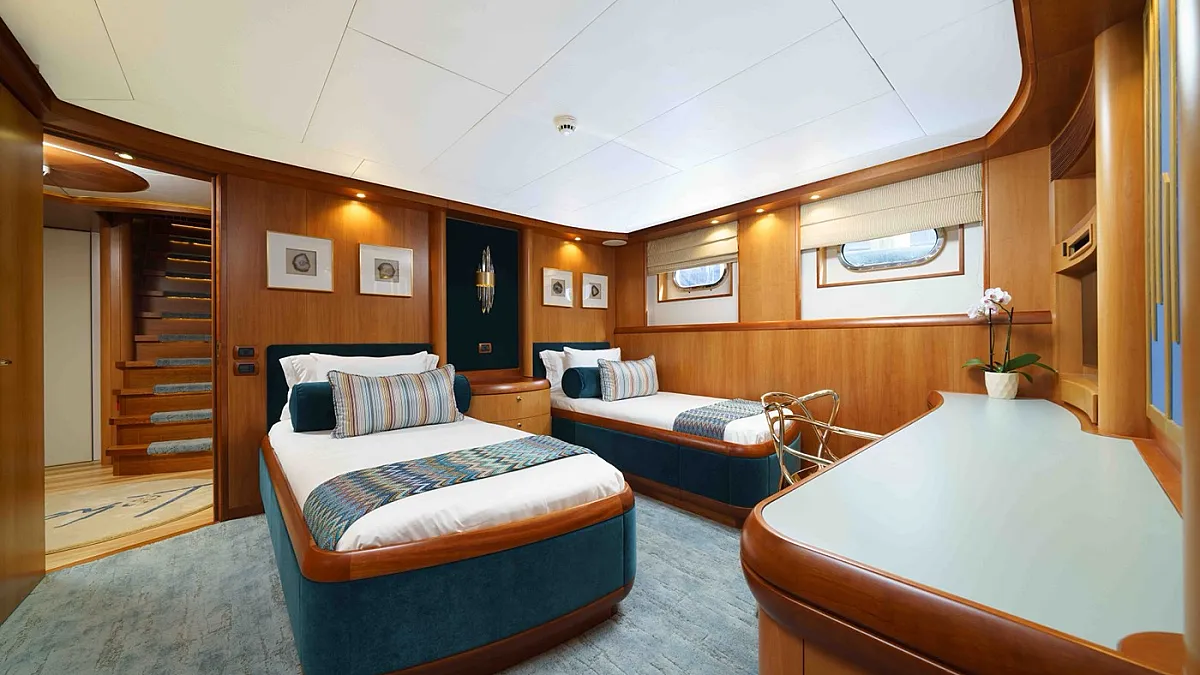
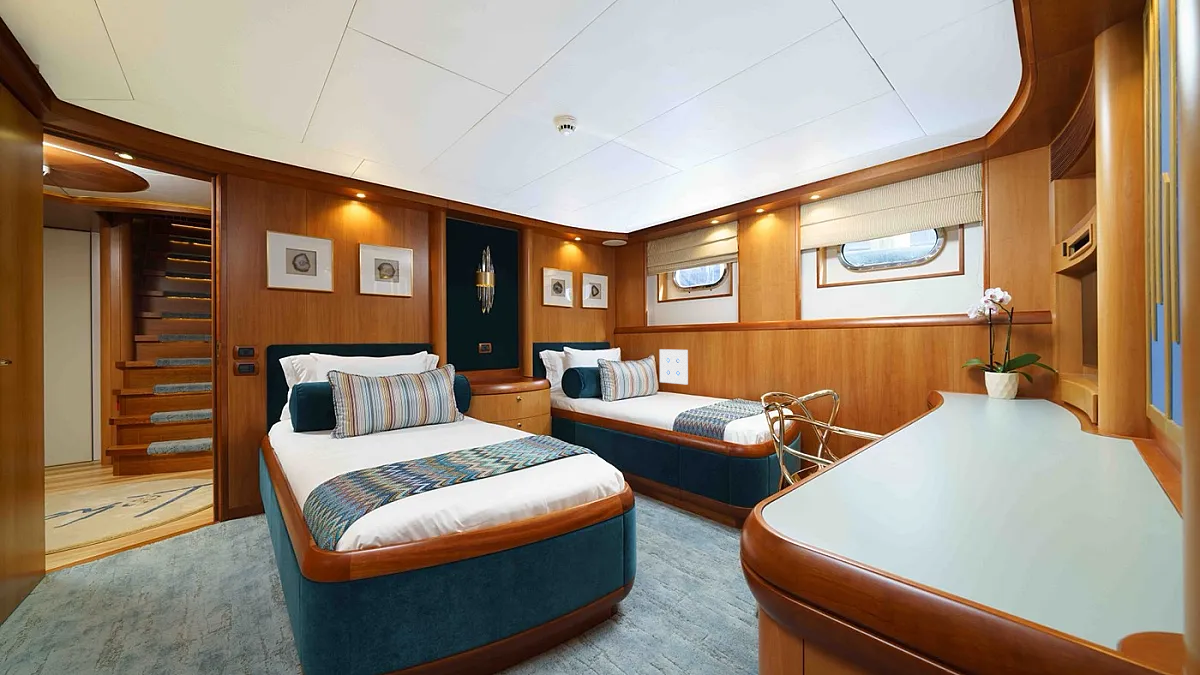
+ wall art (673, 366)
